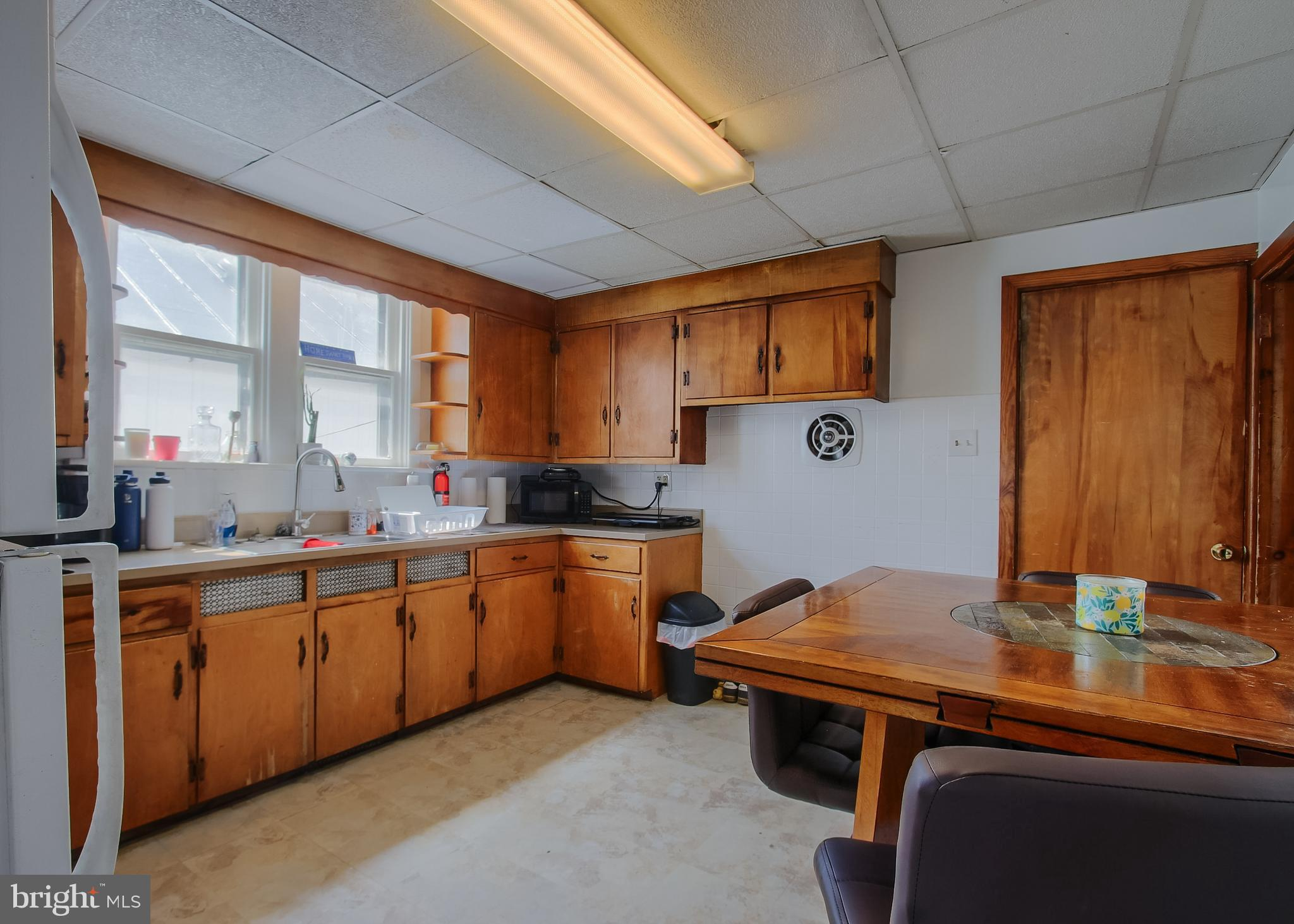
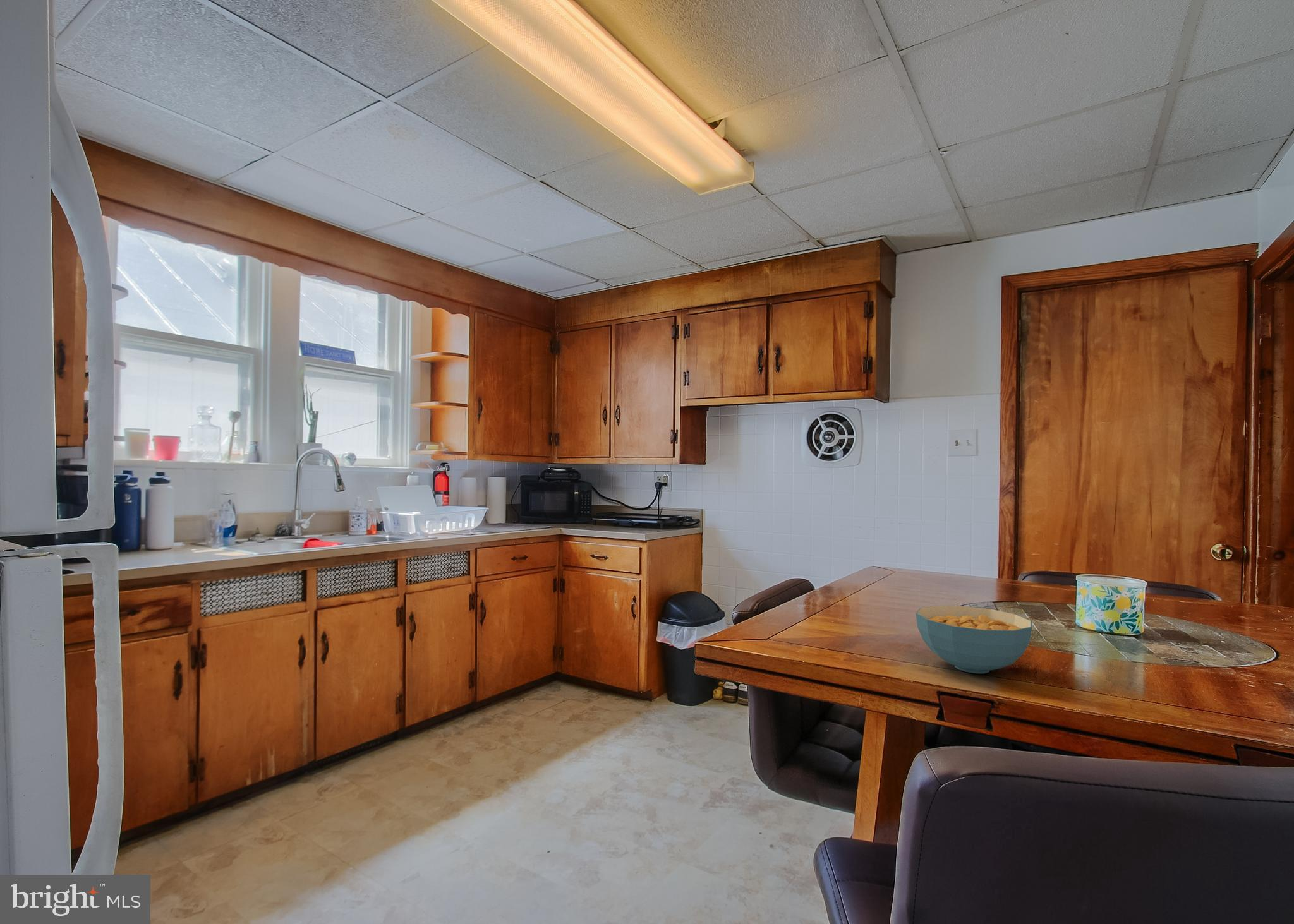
+ cereal bowl (972, 642)
